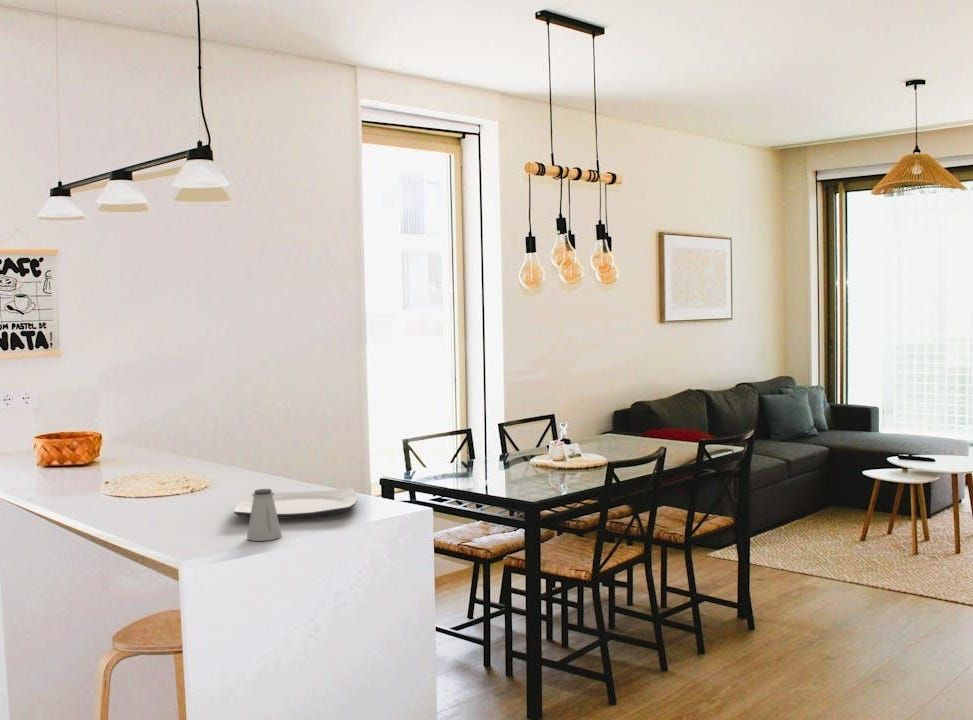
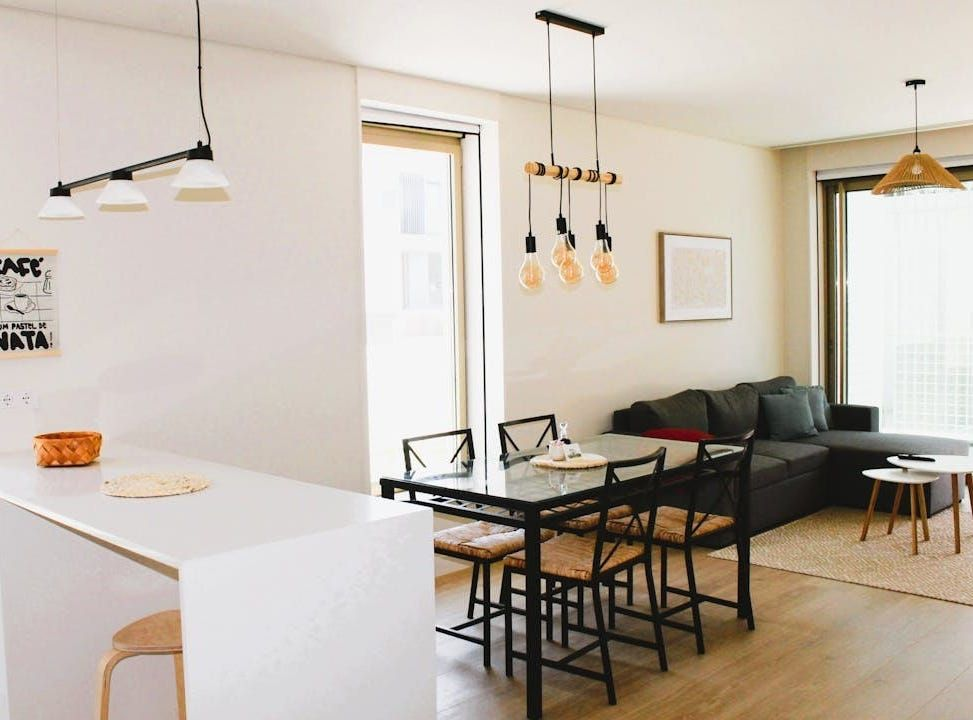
- saltshaker (263, 513)
- plate (297, 504)
